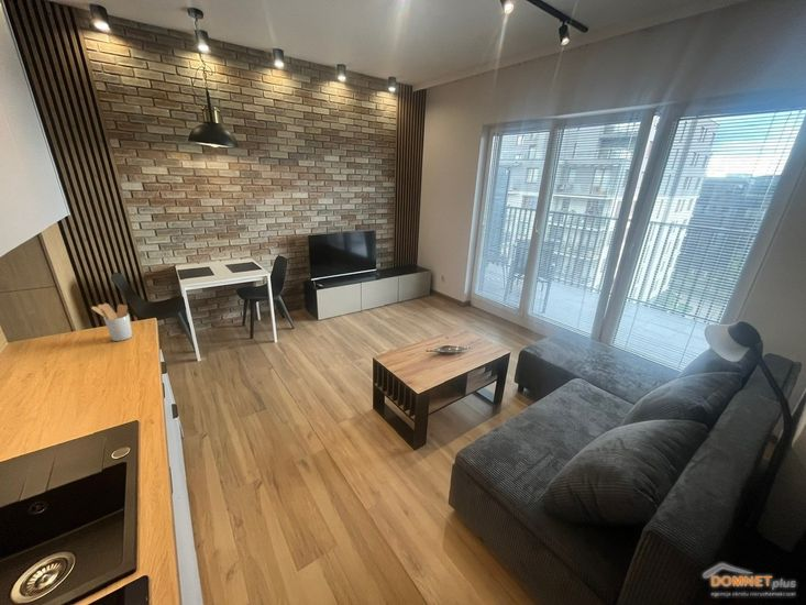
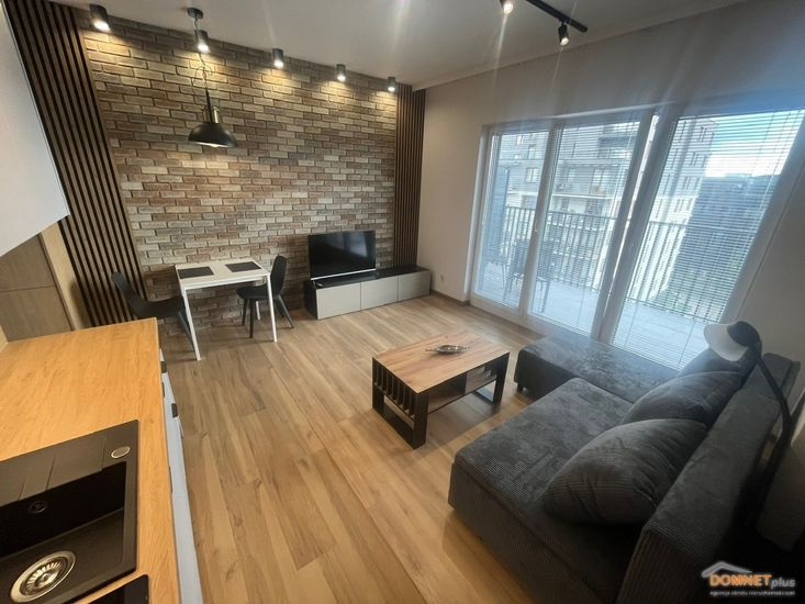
- utensil holder (113, 320)
